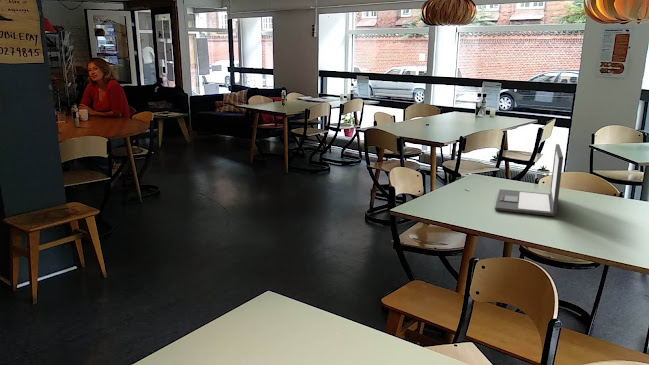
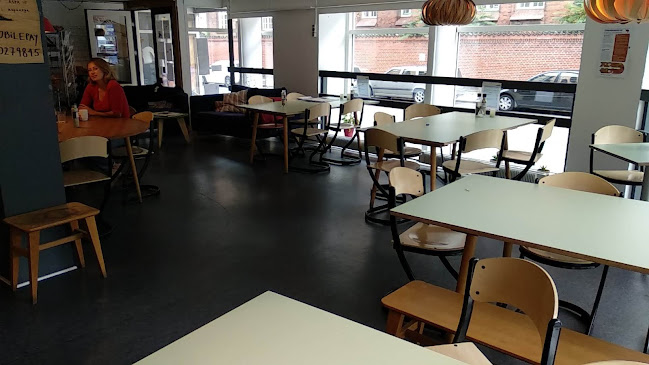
- laptop (523, 191)
